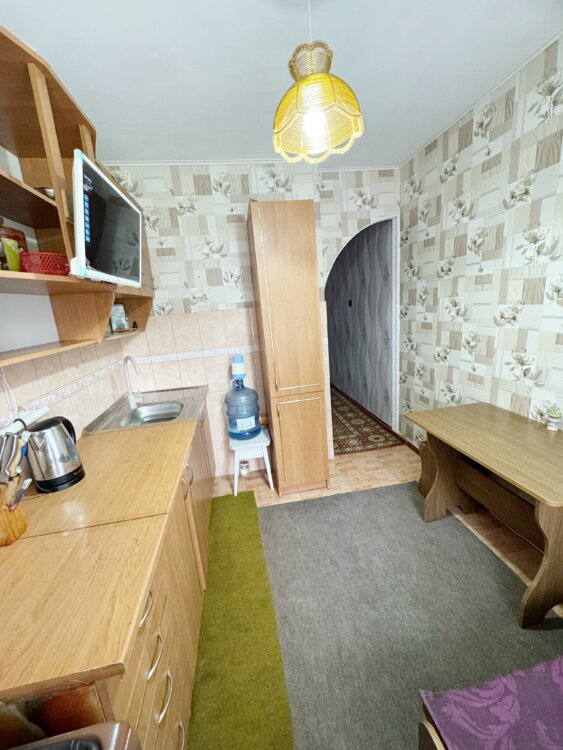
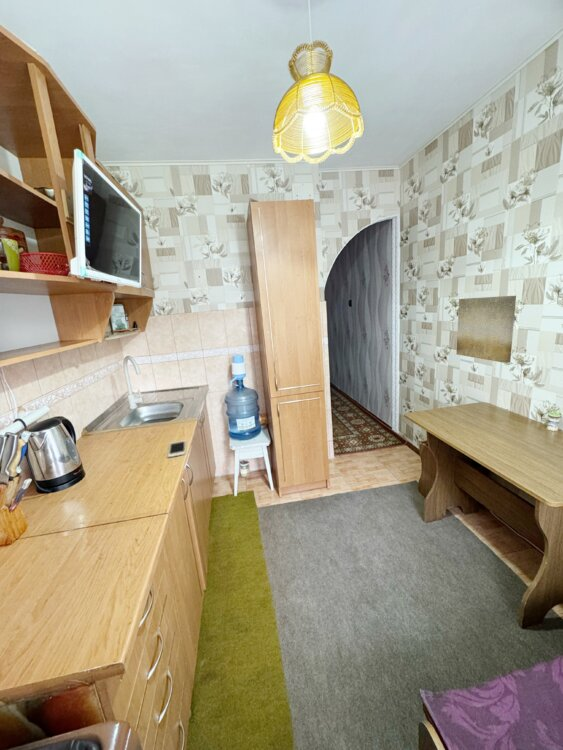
+ wall art (482, 328)
+ cell phone (177, 448)
